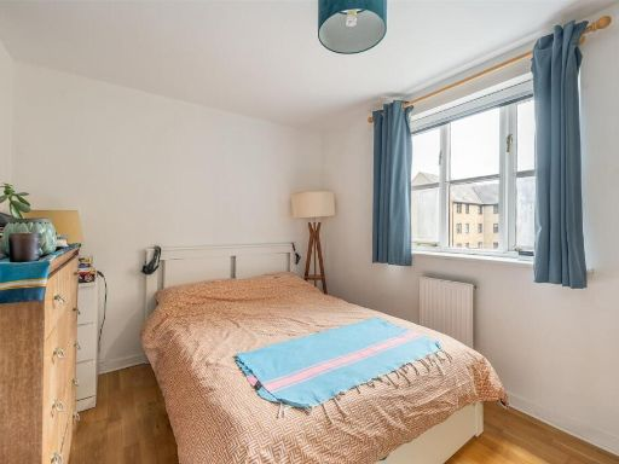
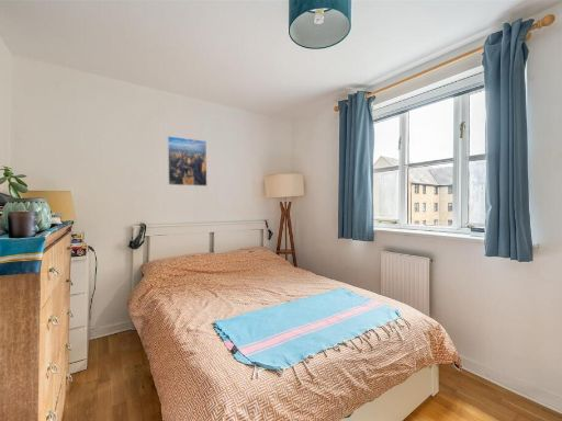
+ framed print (188, 162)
